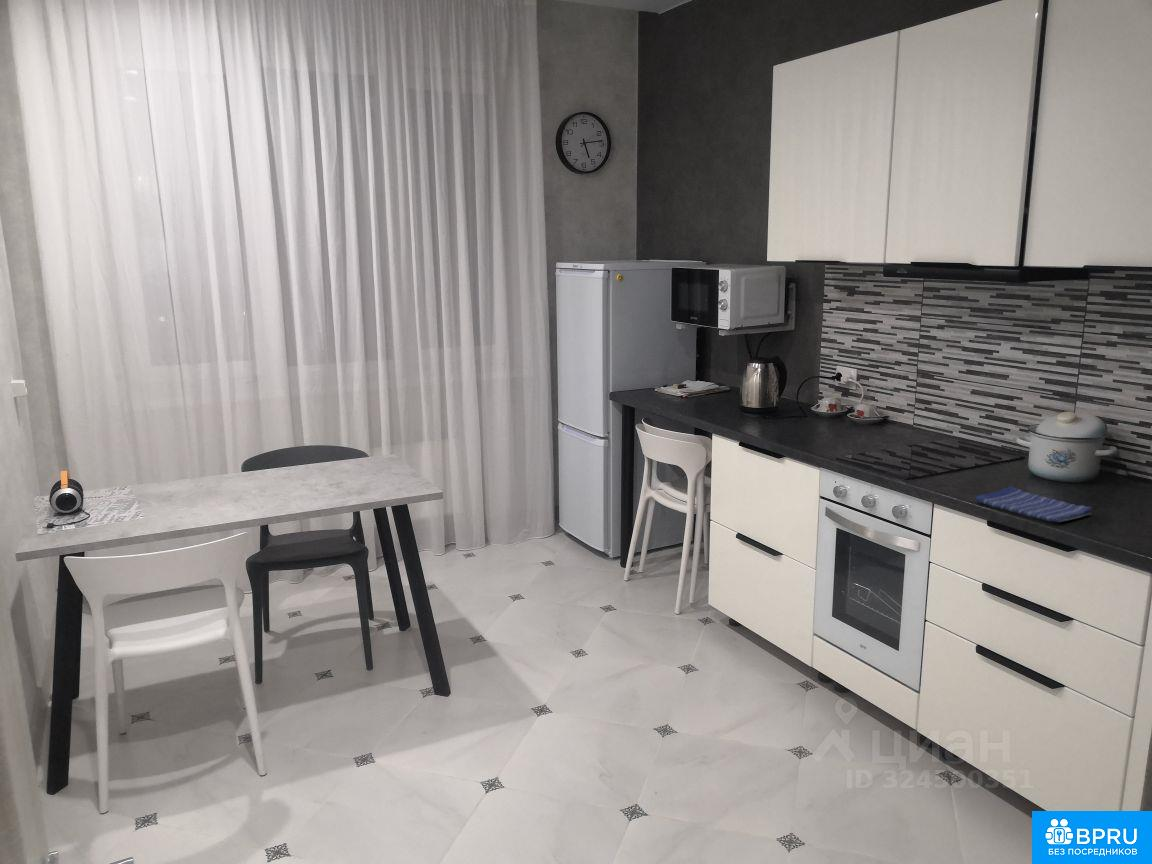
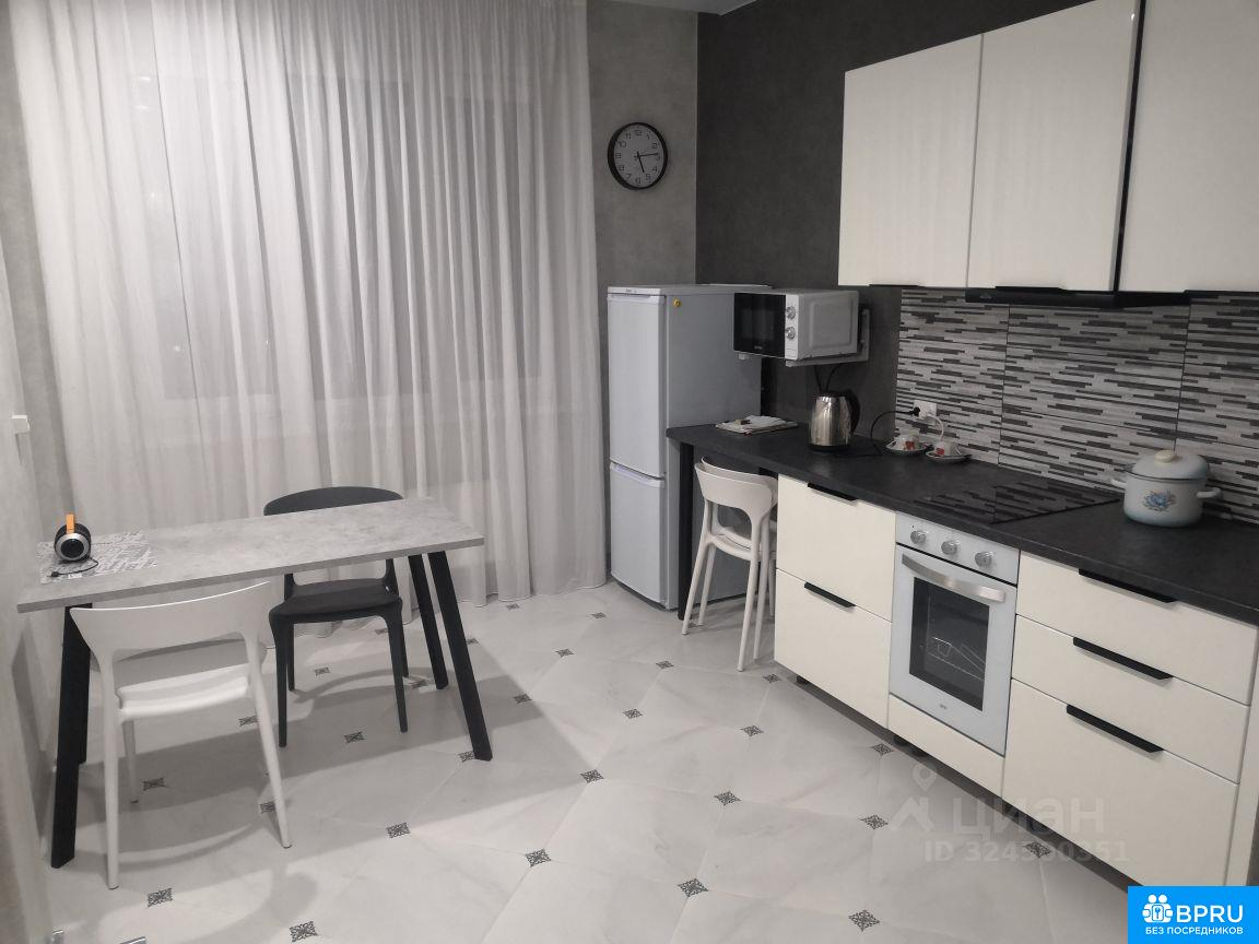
- dish towel (1031, 503)
